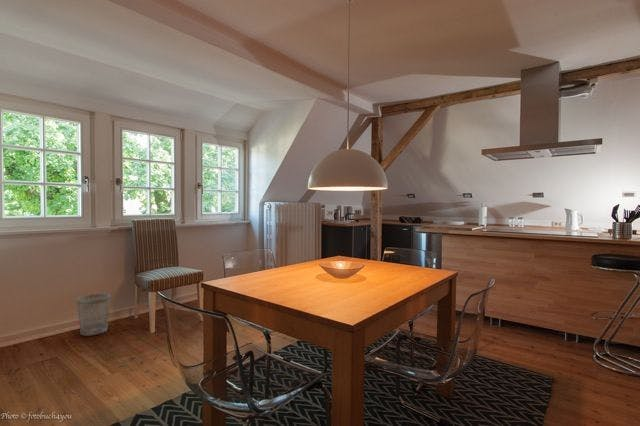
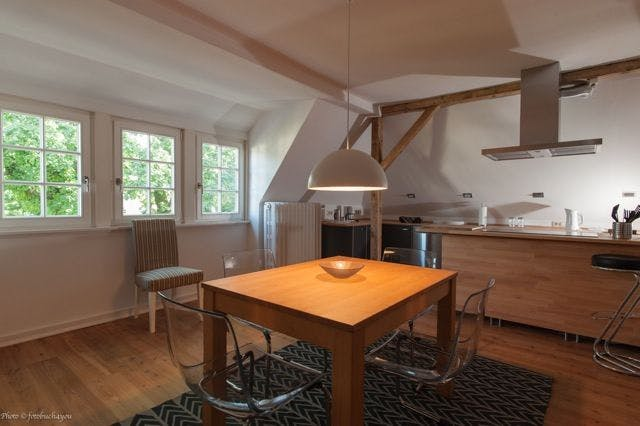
- wastebasket (93, 314)
